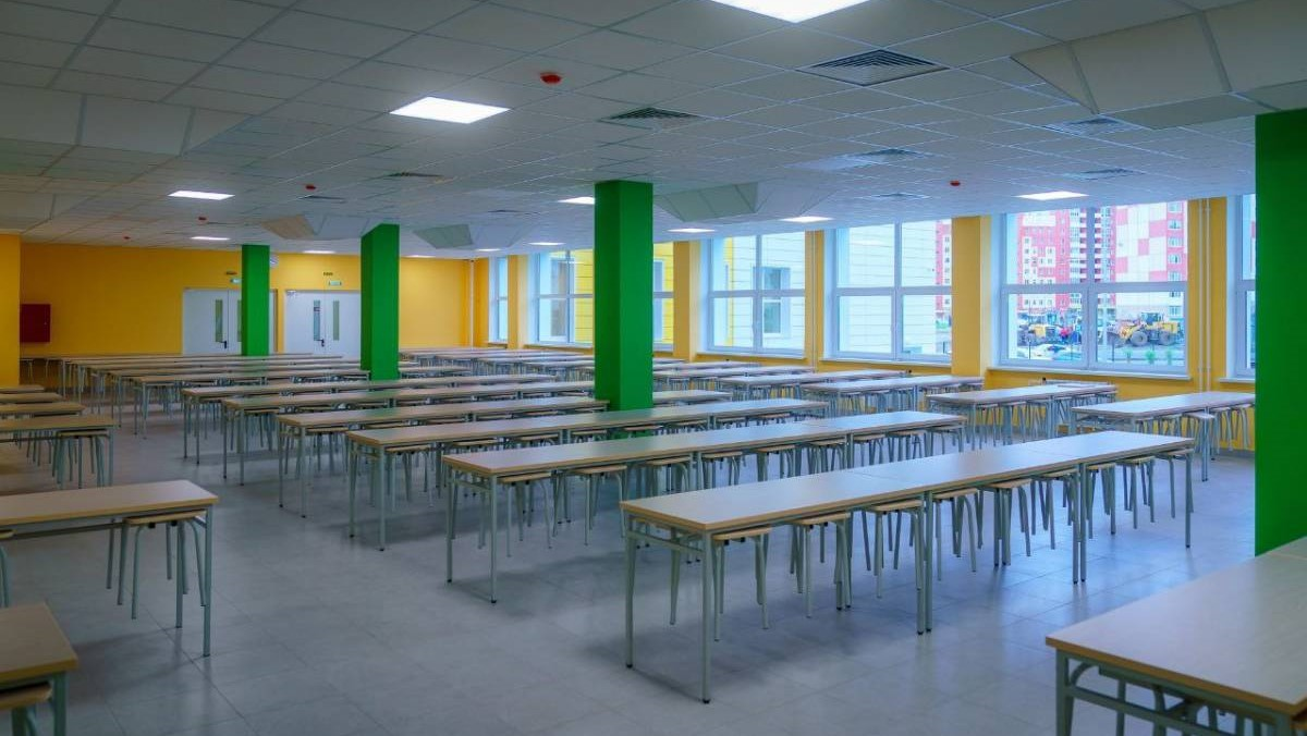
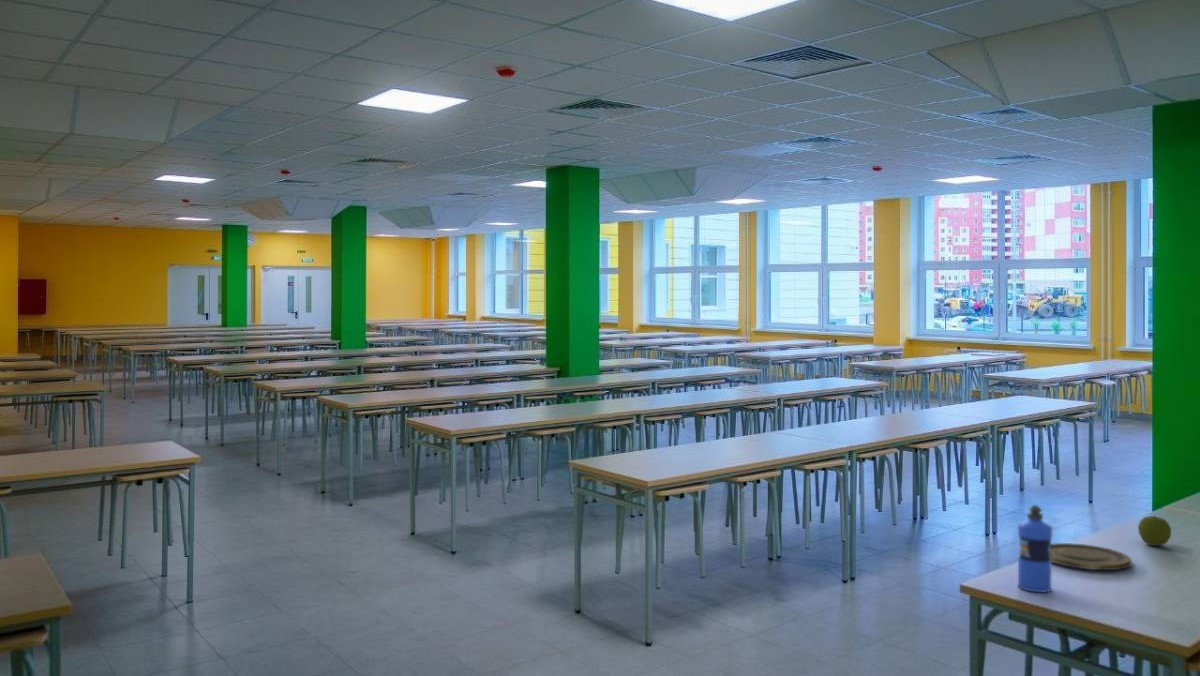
+ plate (1082, 556)
+ water bottle (1034, 546)
+ apple (1154, 529)
